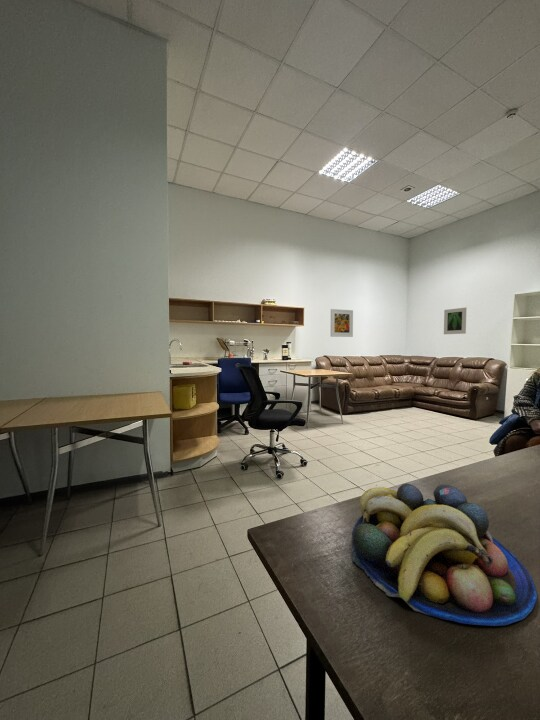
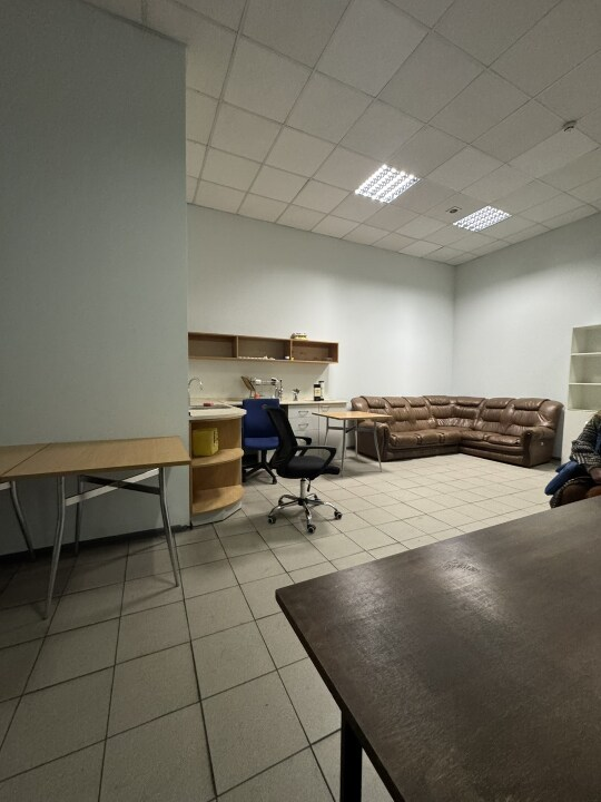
- fruit bowl (433, 527)
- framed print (341, 323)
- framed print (454, 321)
